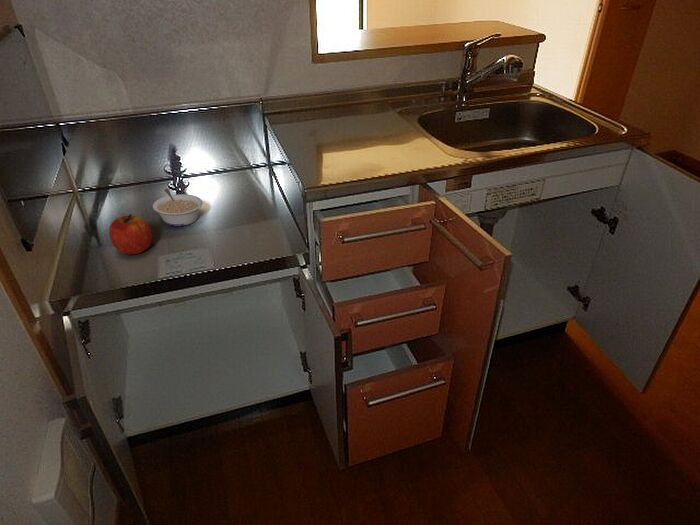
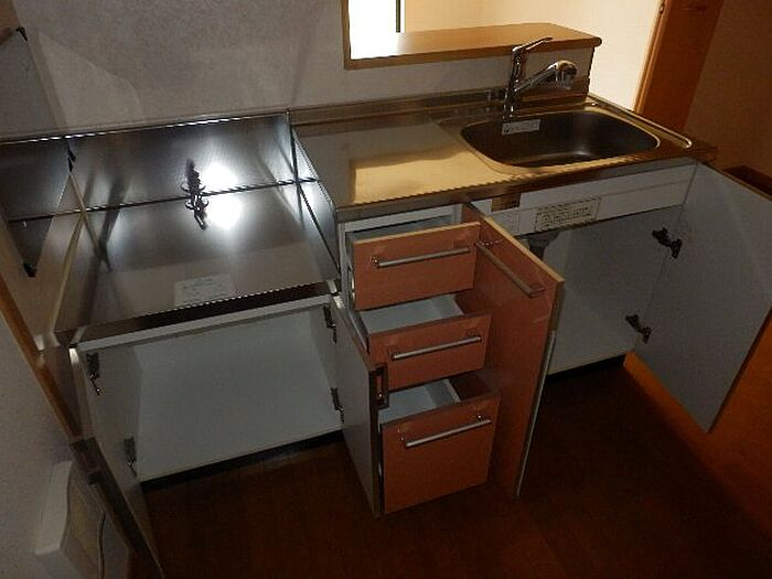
- legume (177, 209)
- apple (130, 232)
